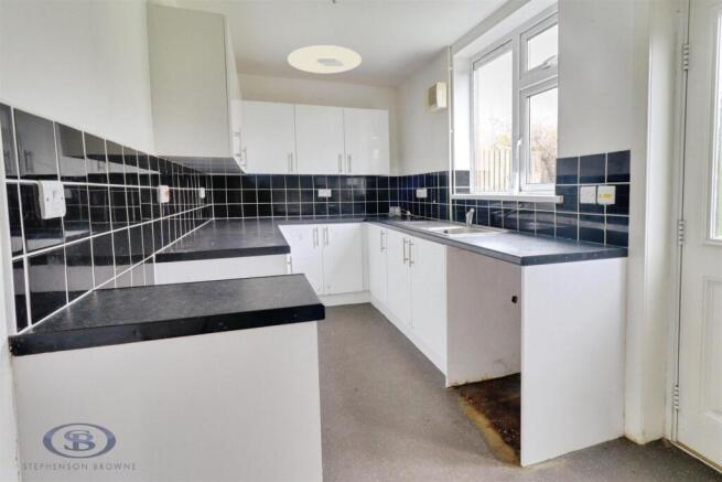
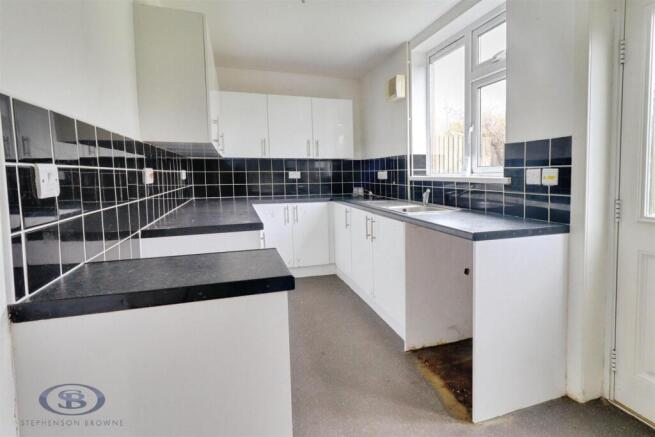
- ceiling light (324, 56)
